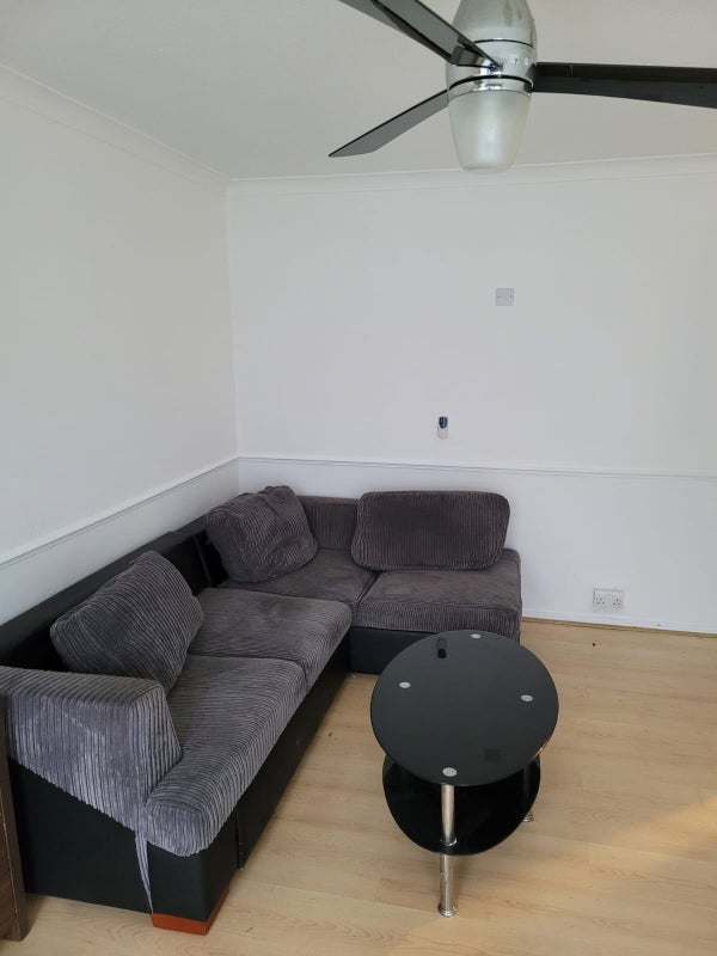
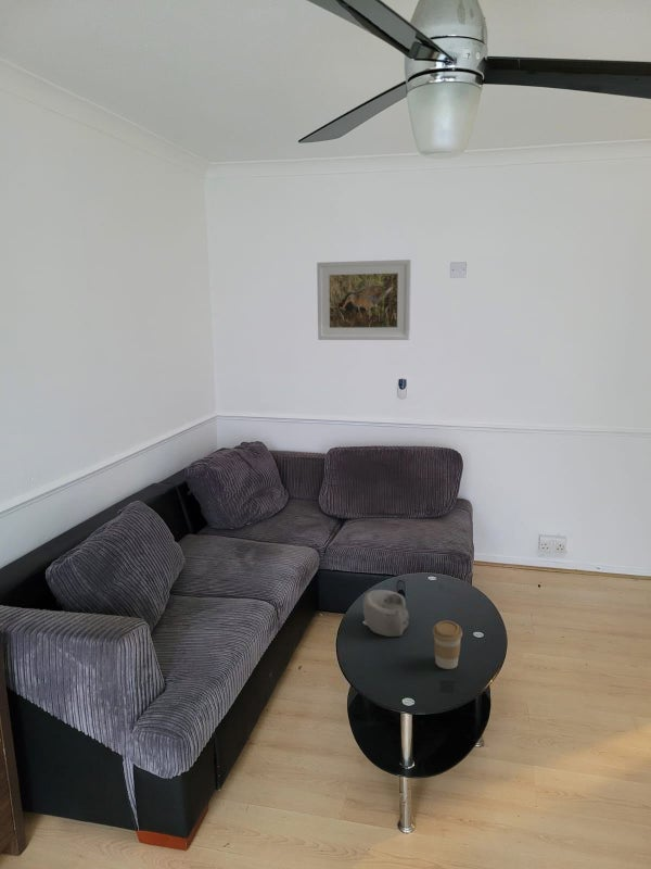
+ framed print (362, 301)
+ coffee cup (447, 644)
+ decorative bowl (385, 610)
